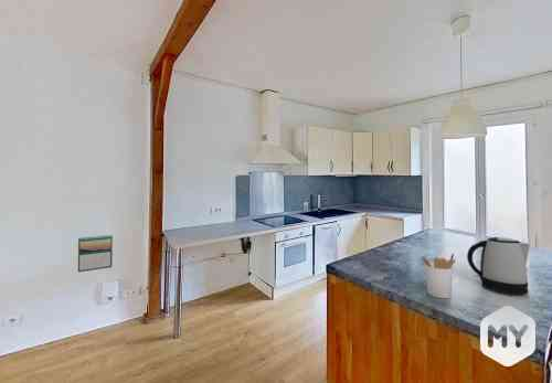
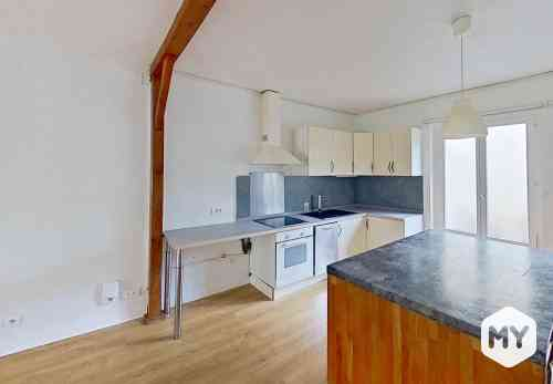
- kettle (497, 262)
- calendar (95, 252)
- utensil holder (440, 275)
